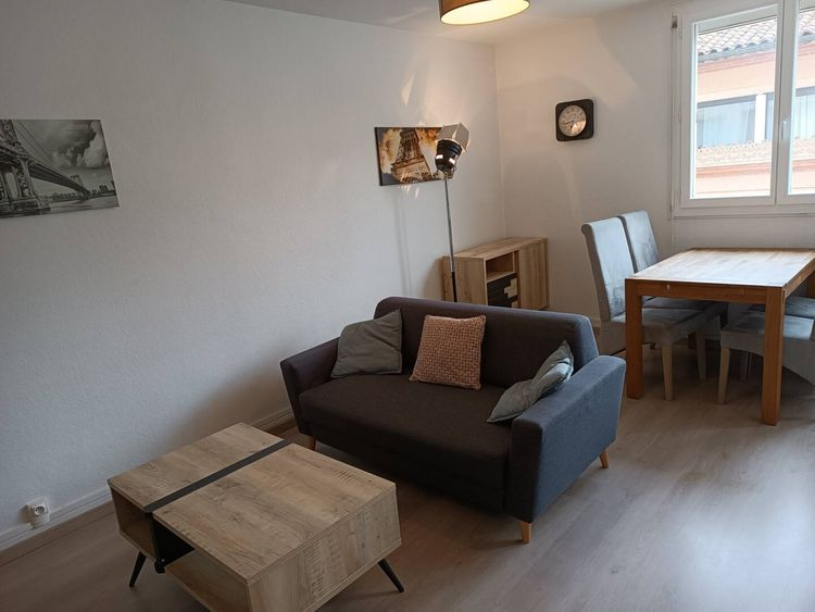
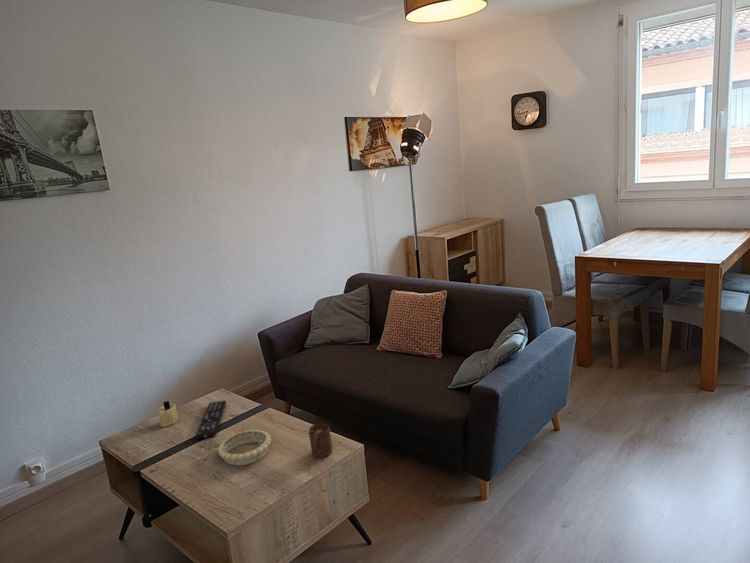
+ candle (167, 412)
+ cup (320, 442)
+ decorative bowl (243, 443)
+ remote control (211, 418)
